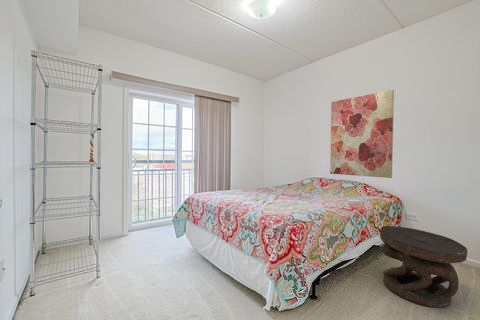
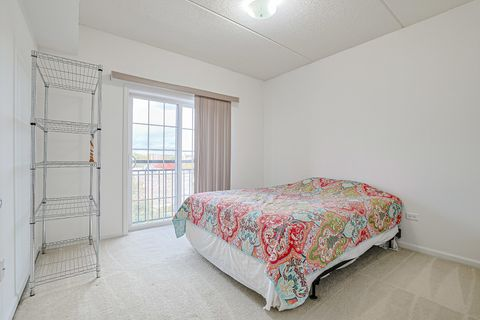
- side table (416, 262)
- wall art (358, 136)
